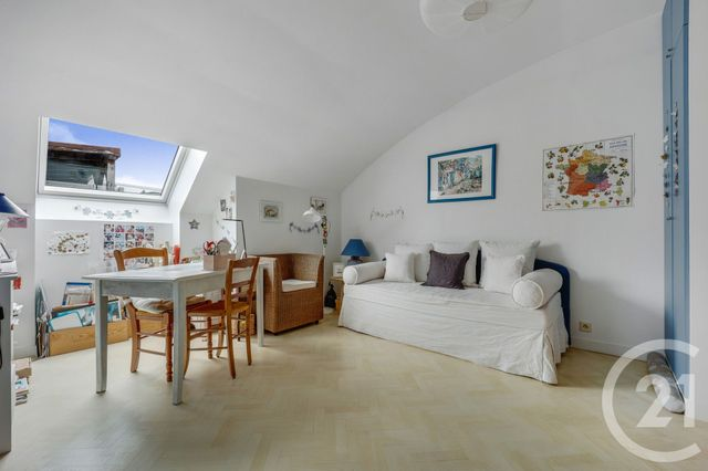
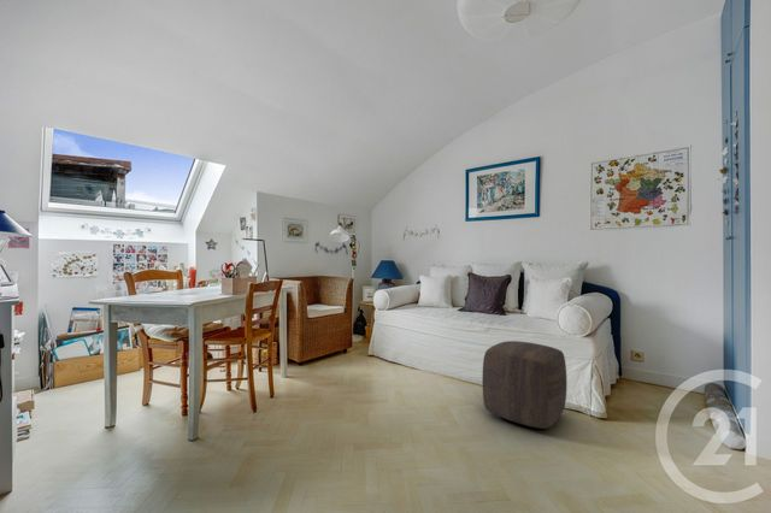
+ ottoman (524, 379)
